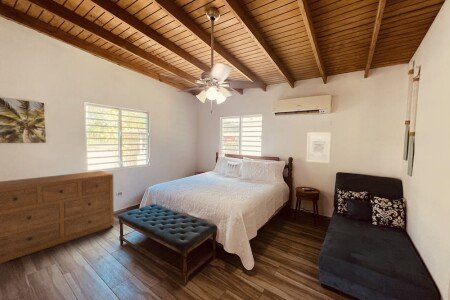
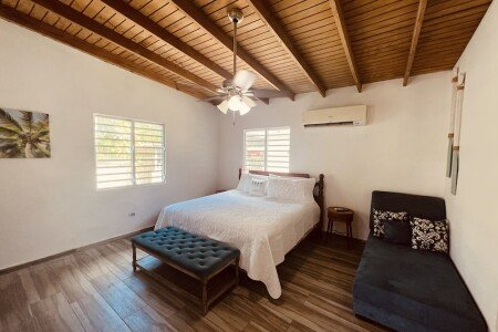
- wall art (318, 147)
- dresser (57, 208)
